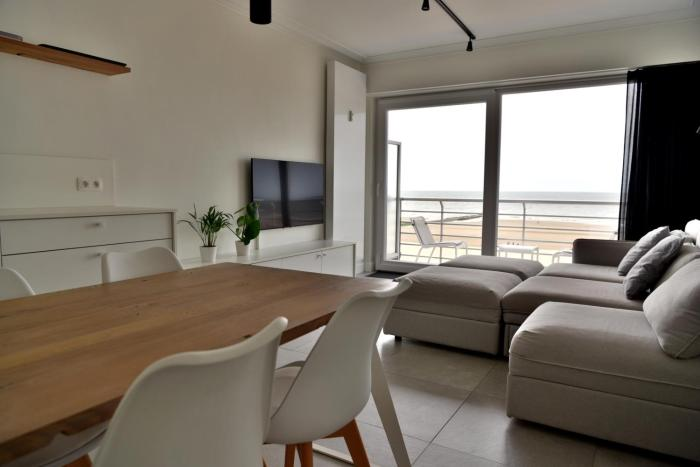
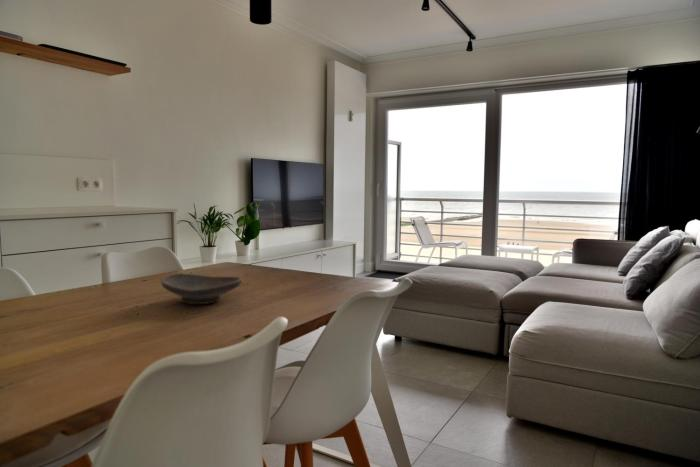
+ decorative bowl (203, 288)
